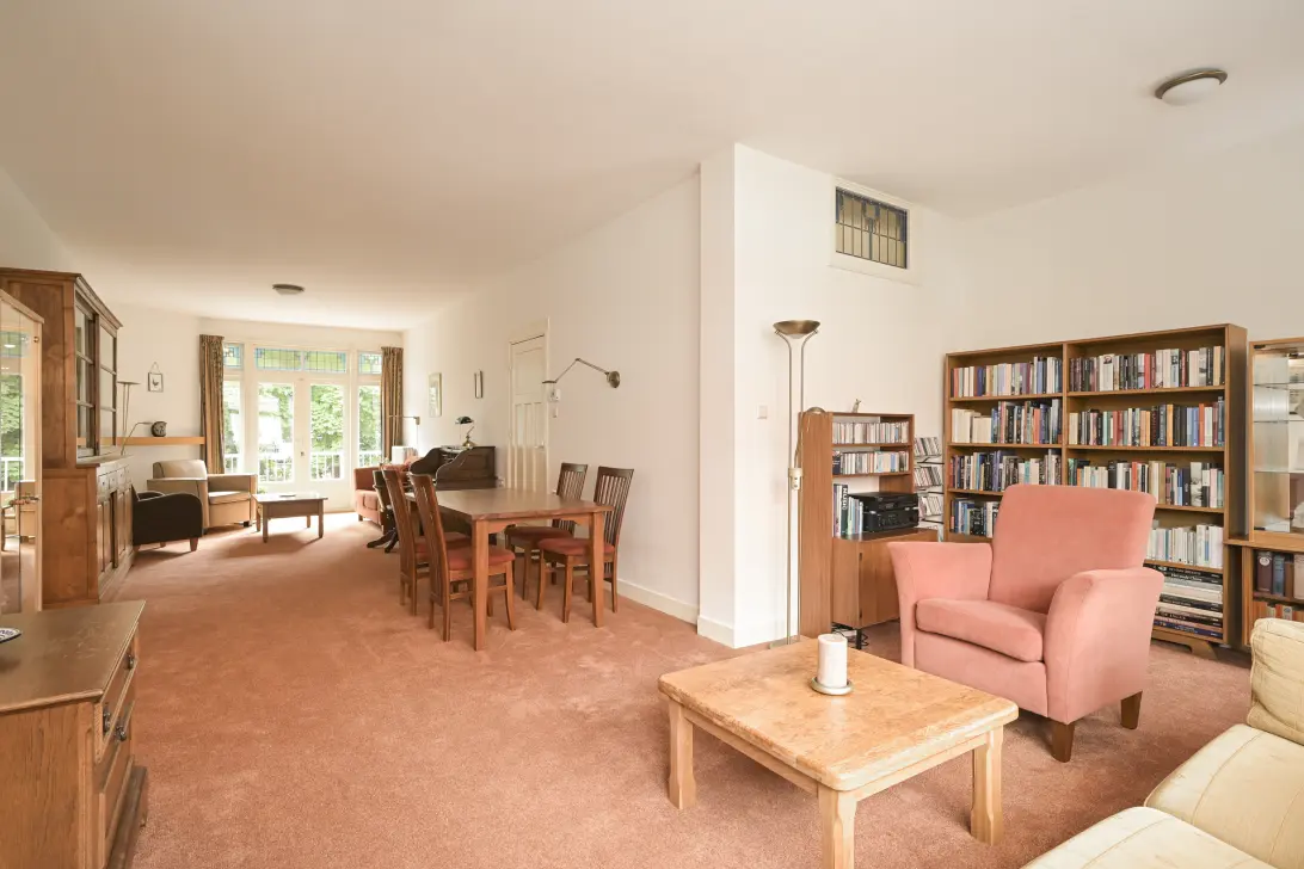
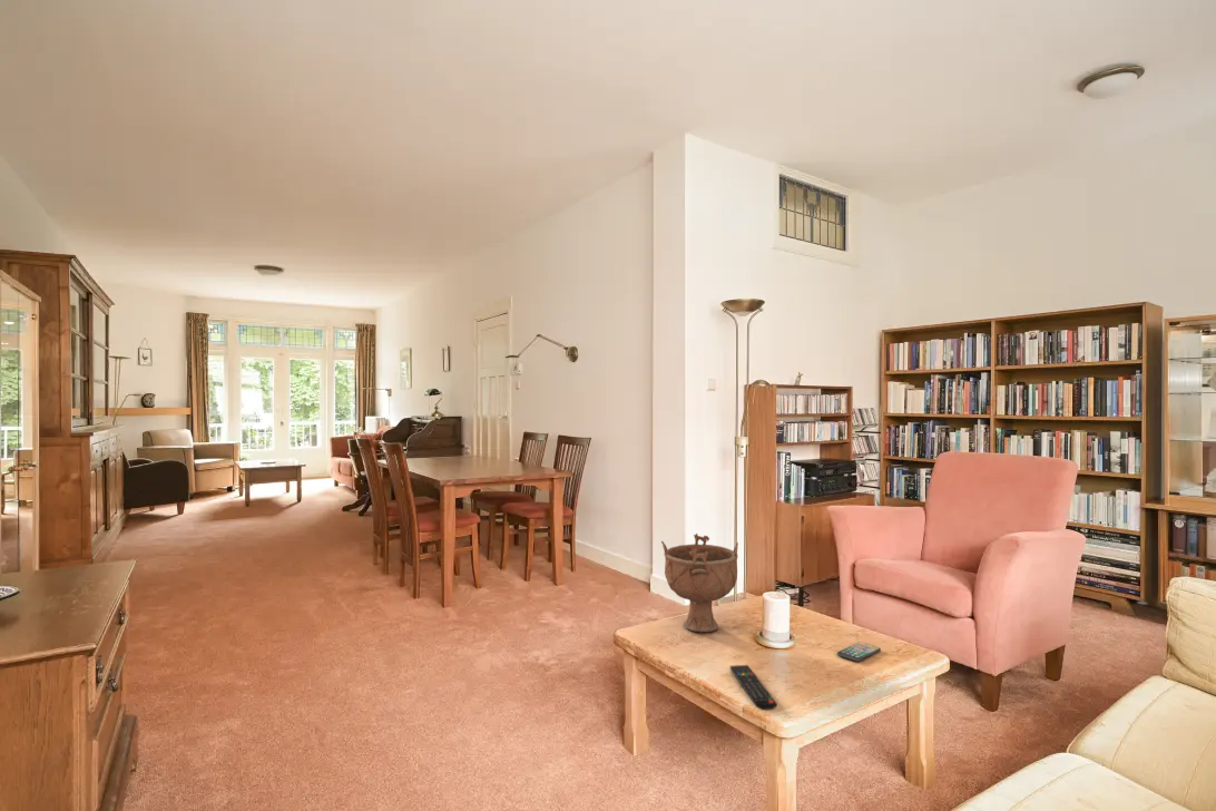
+ smartphone (859, 651)
+ decorative bowl (699, 584)
+ remote control (752, 686)
